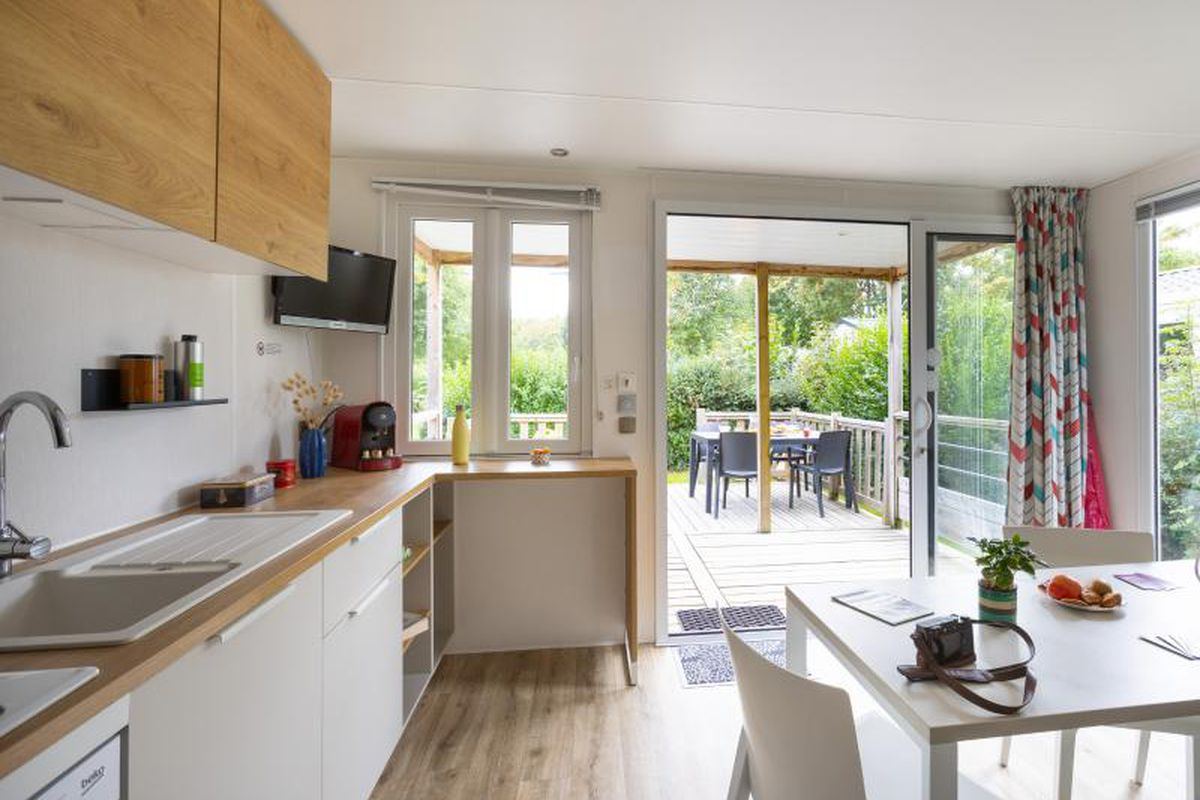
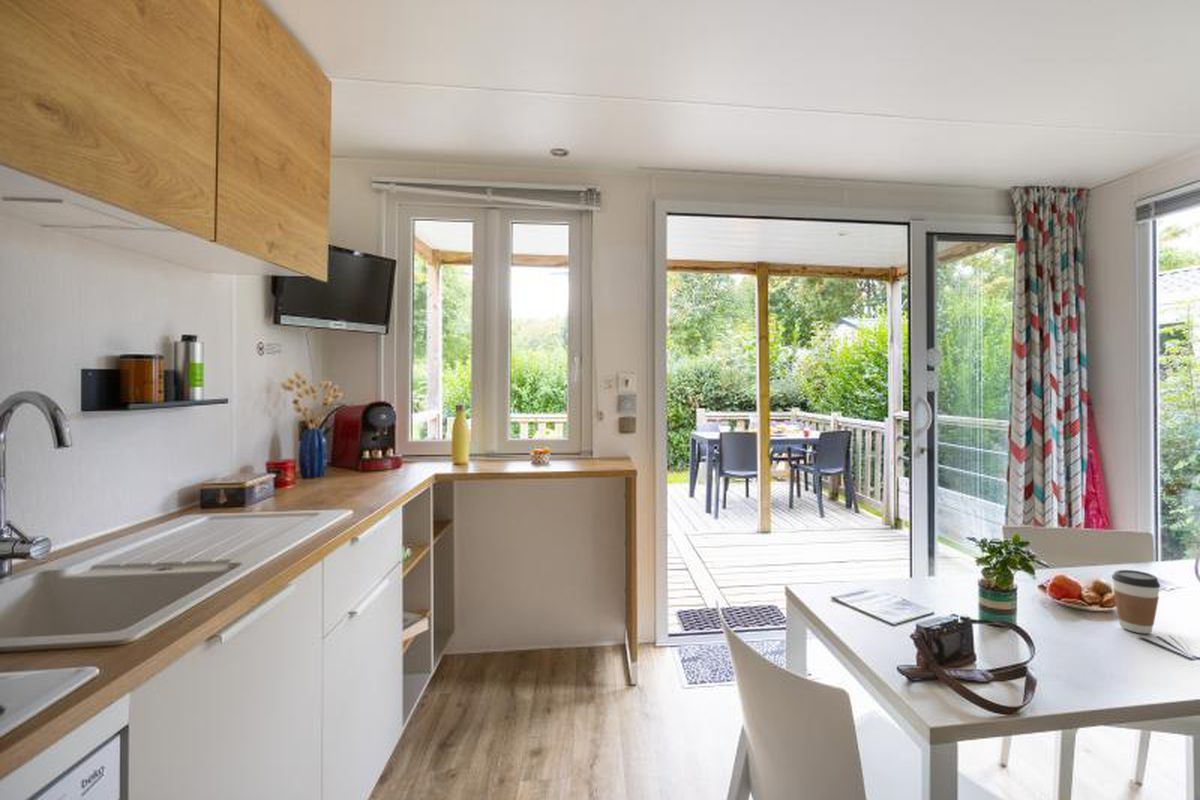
+ coffee cup (1135, 601)
